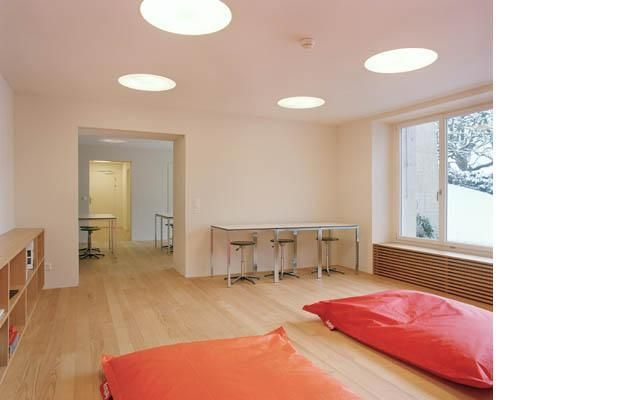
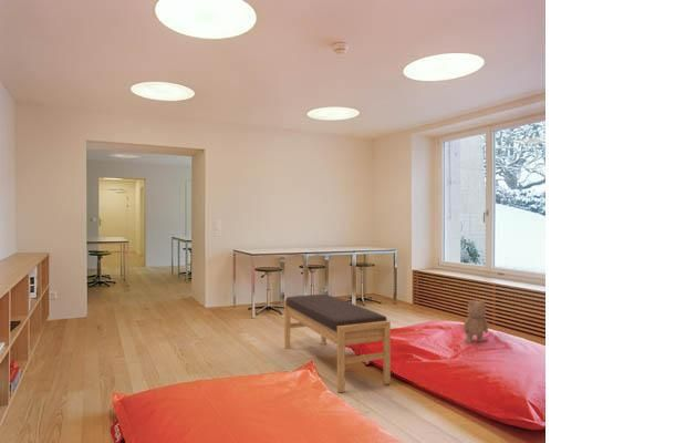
+ teddy bear (476, 321)
+ bench (331, 333)
